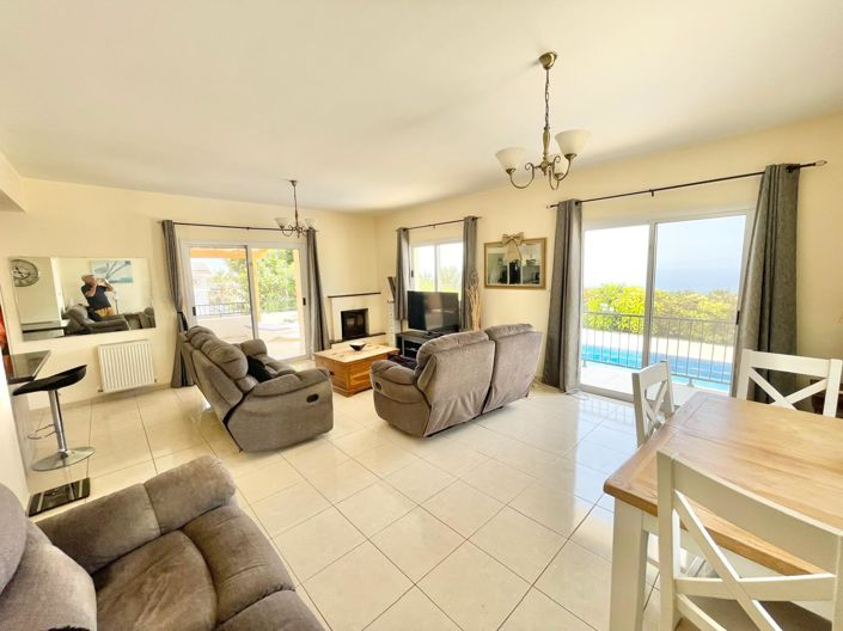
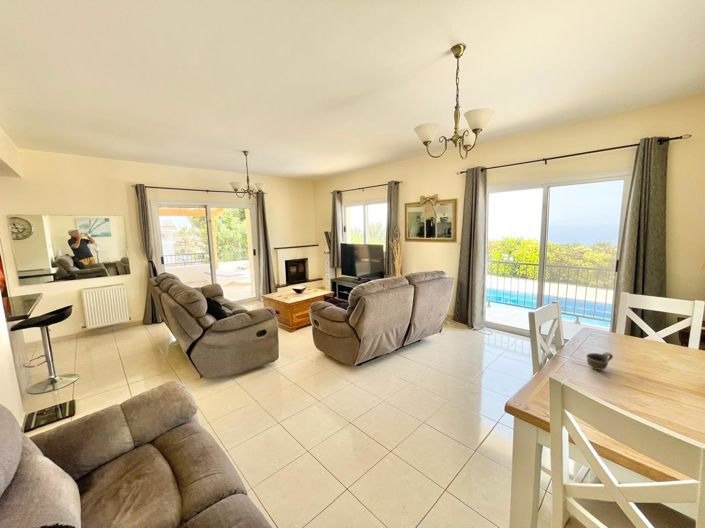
+ cup (599, 360)
